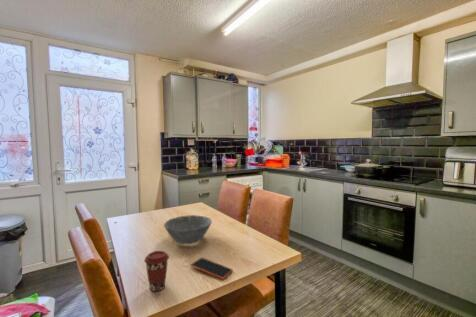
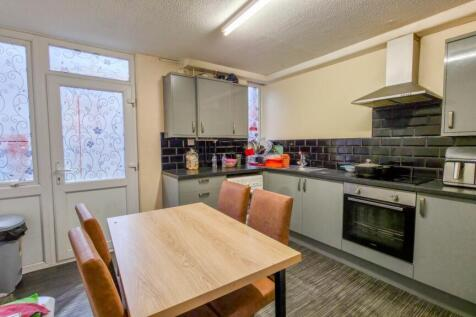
- smartphone (211, 267)
- coffee cup (157, 270)
- bowl (188, 230)
